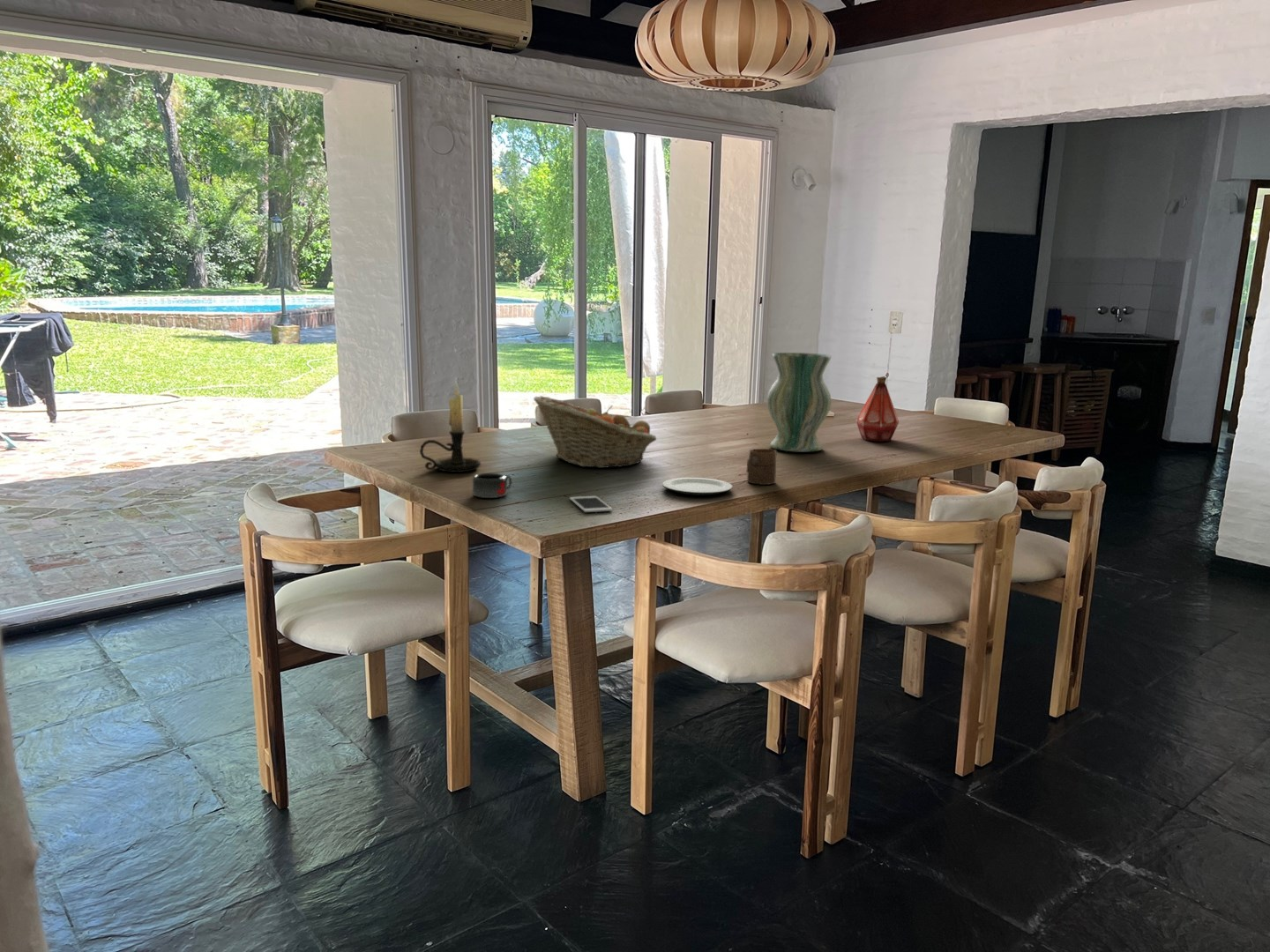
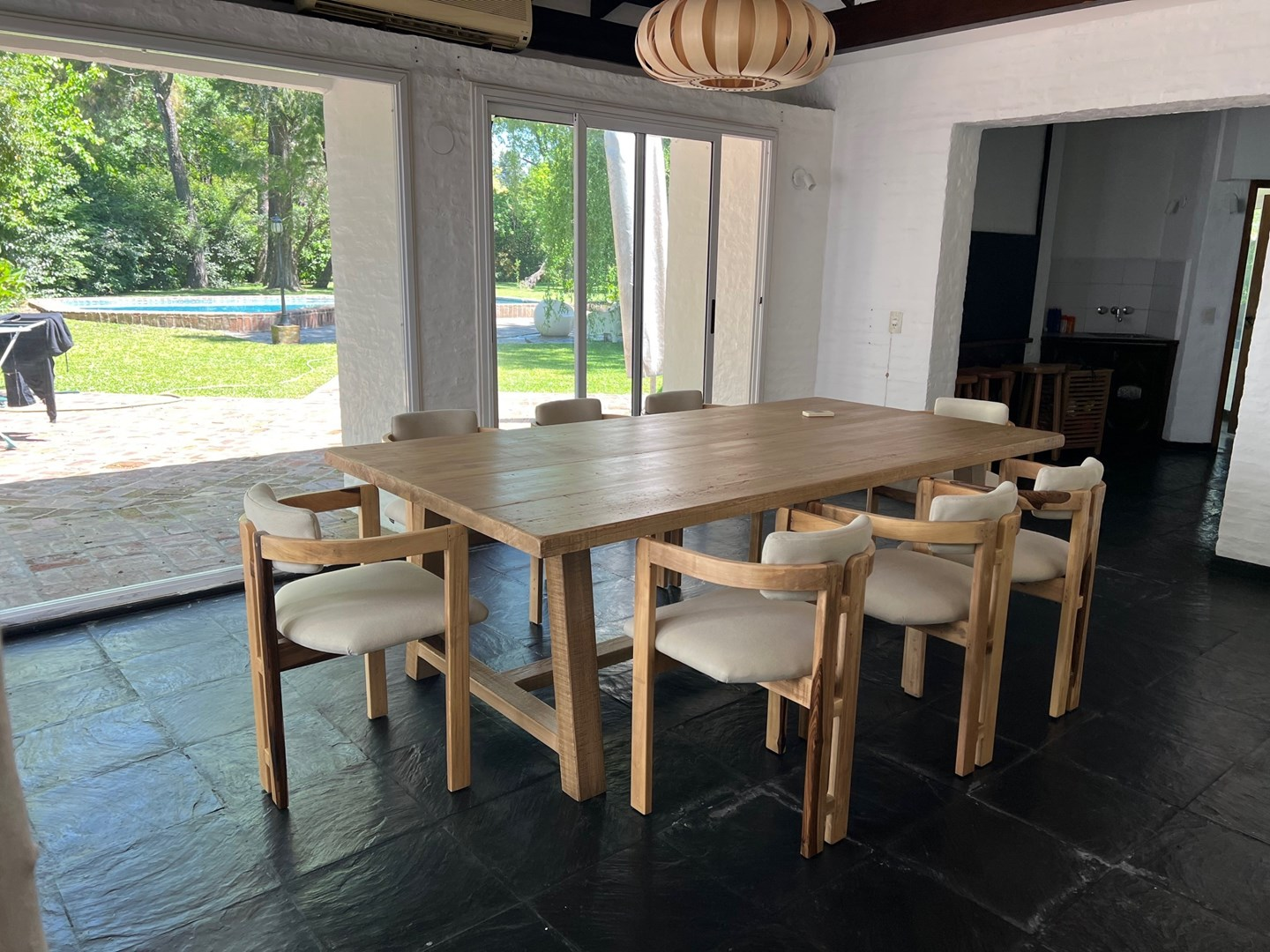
- cup (761, 465)
- vase (798, 402)
- plate (697, 487)
- candle holder (450, 425)
- cell phone (590, 503)
- fruit basket (594, 428)
- mug (493, 485)
- bottle (879, 407)
